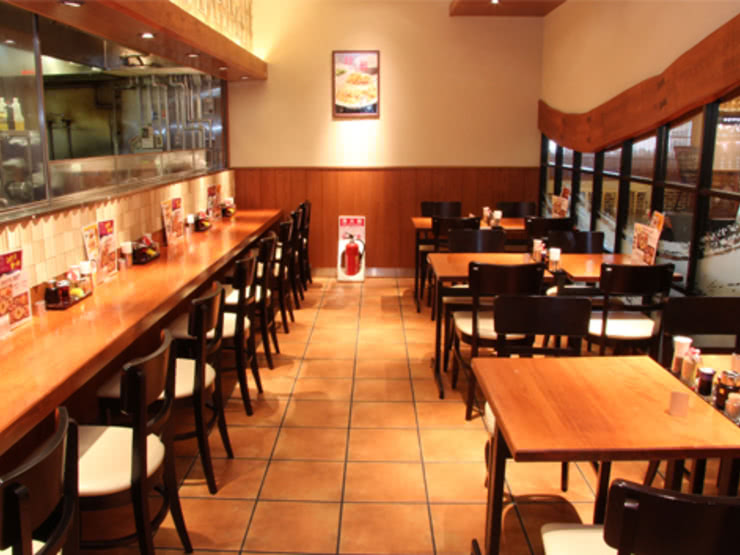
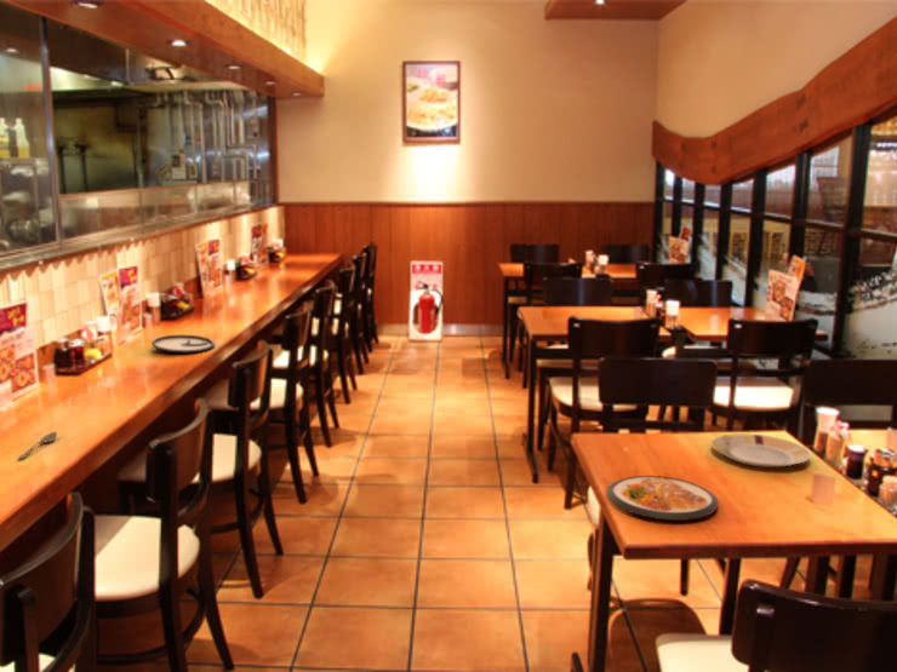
+ plate (759, 452)
+ spoon (36, 444)
+ dish (661, 493)
+ plate (183, 343)
